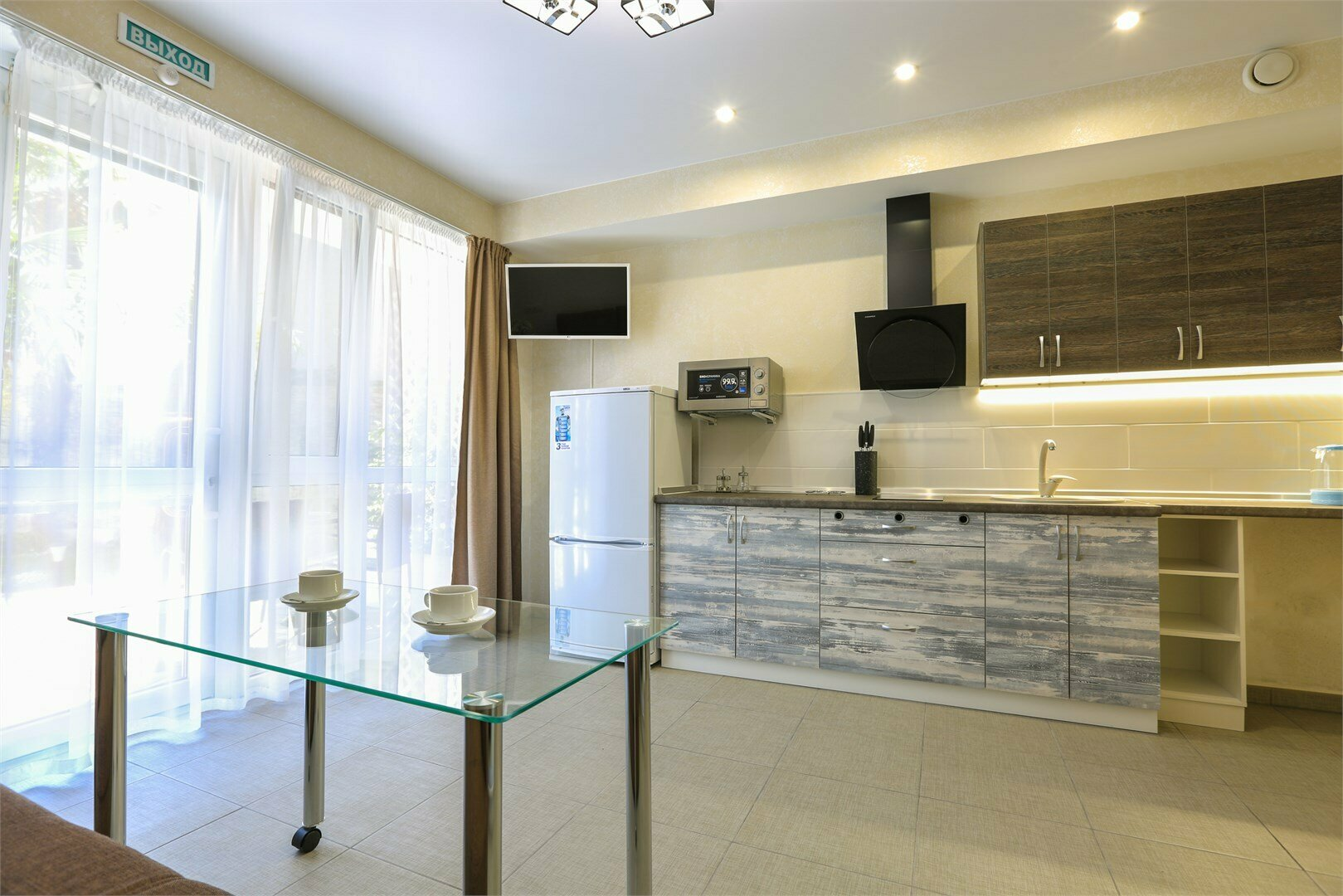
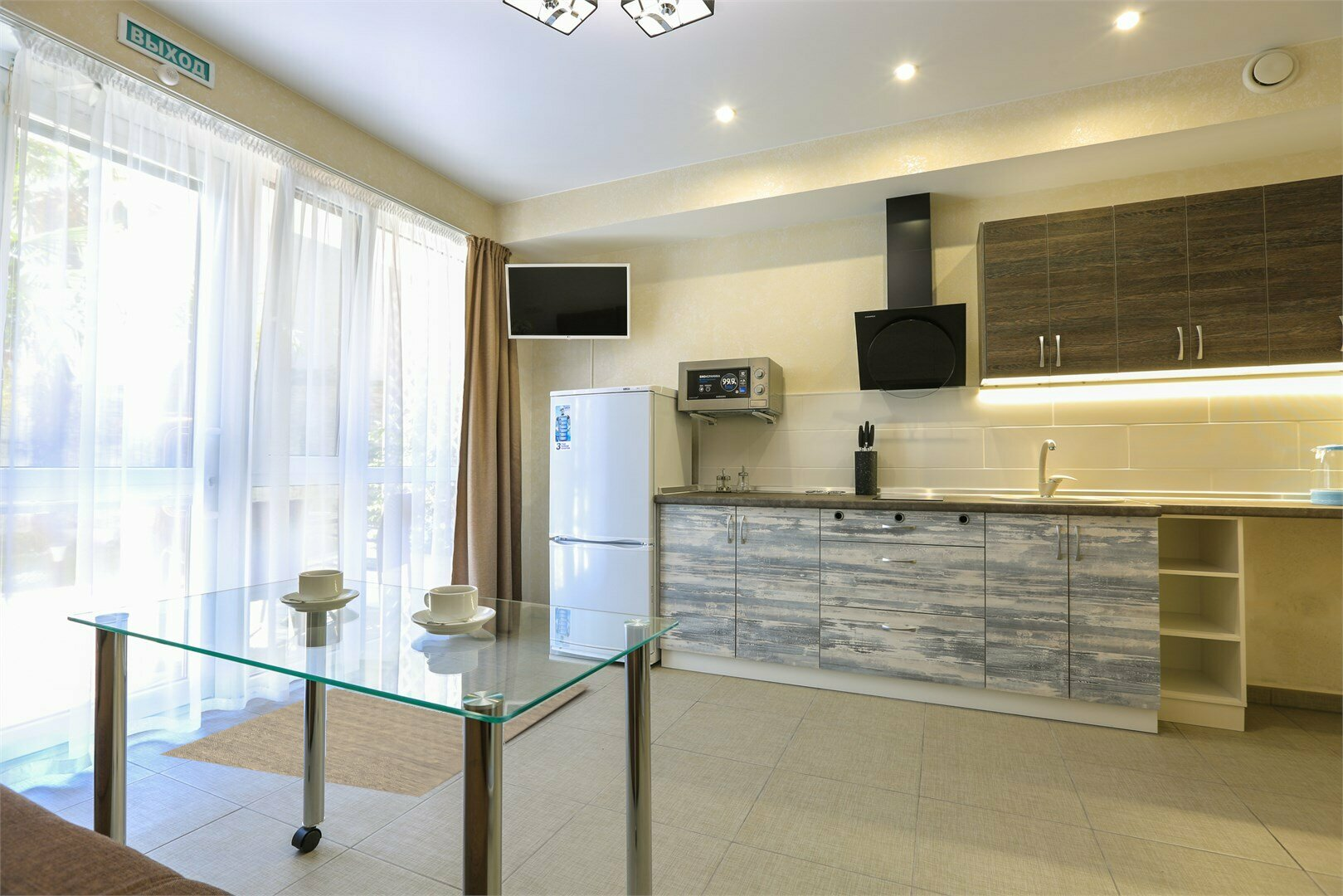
+ rug (358, 737)
